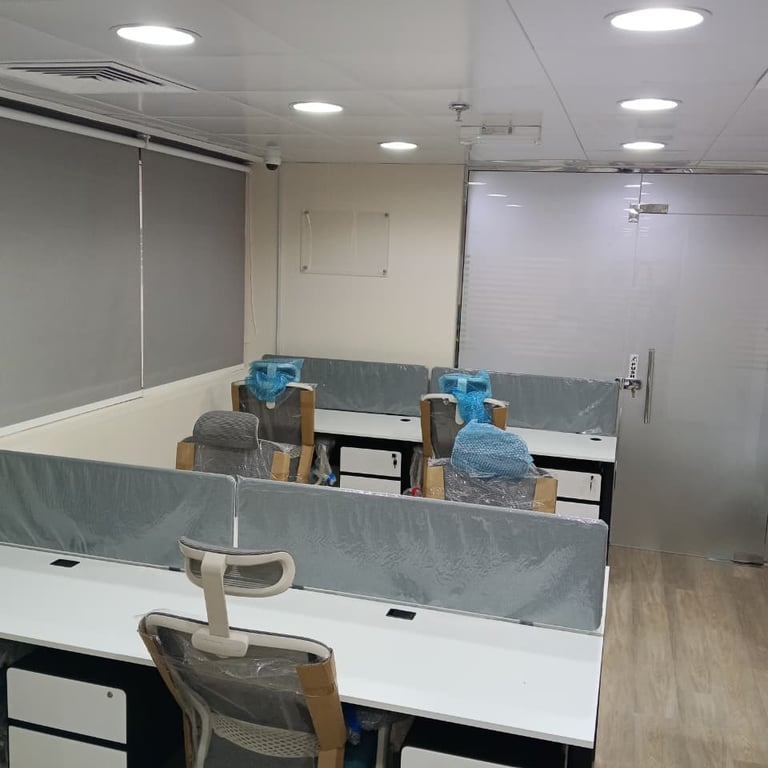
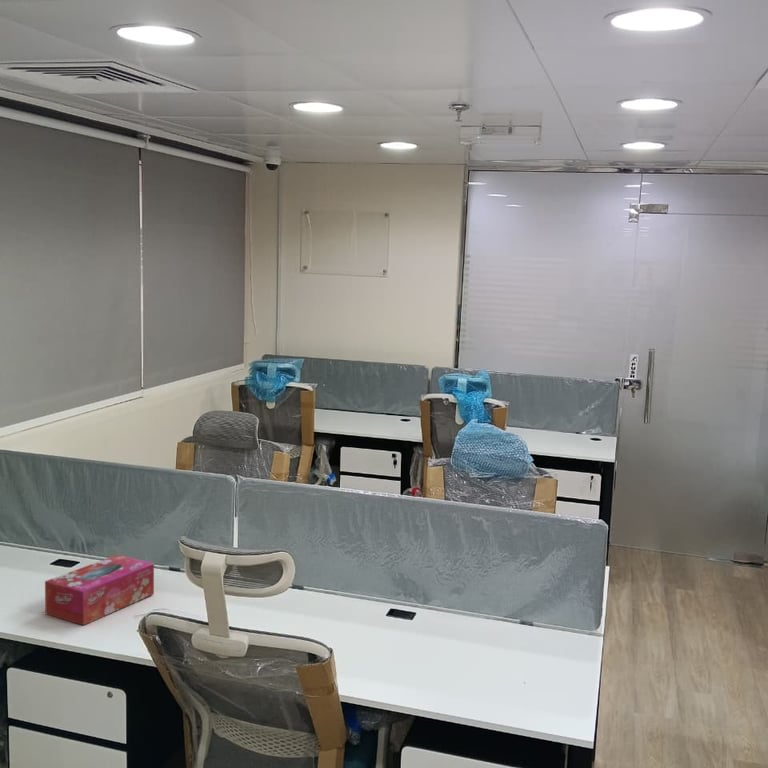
+ tissue box (101, 587)
